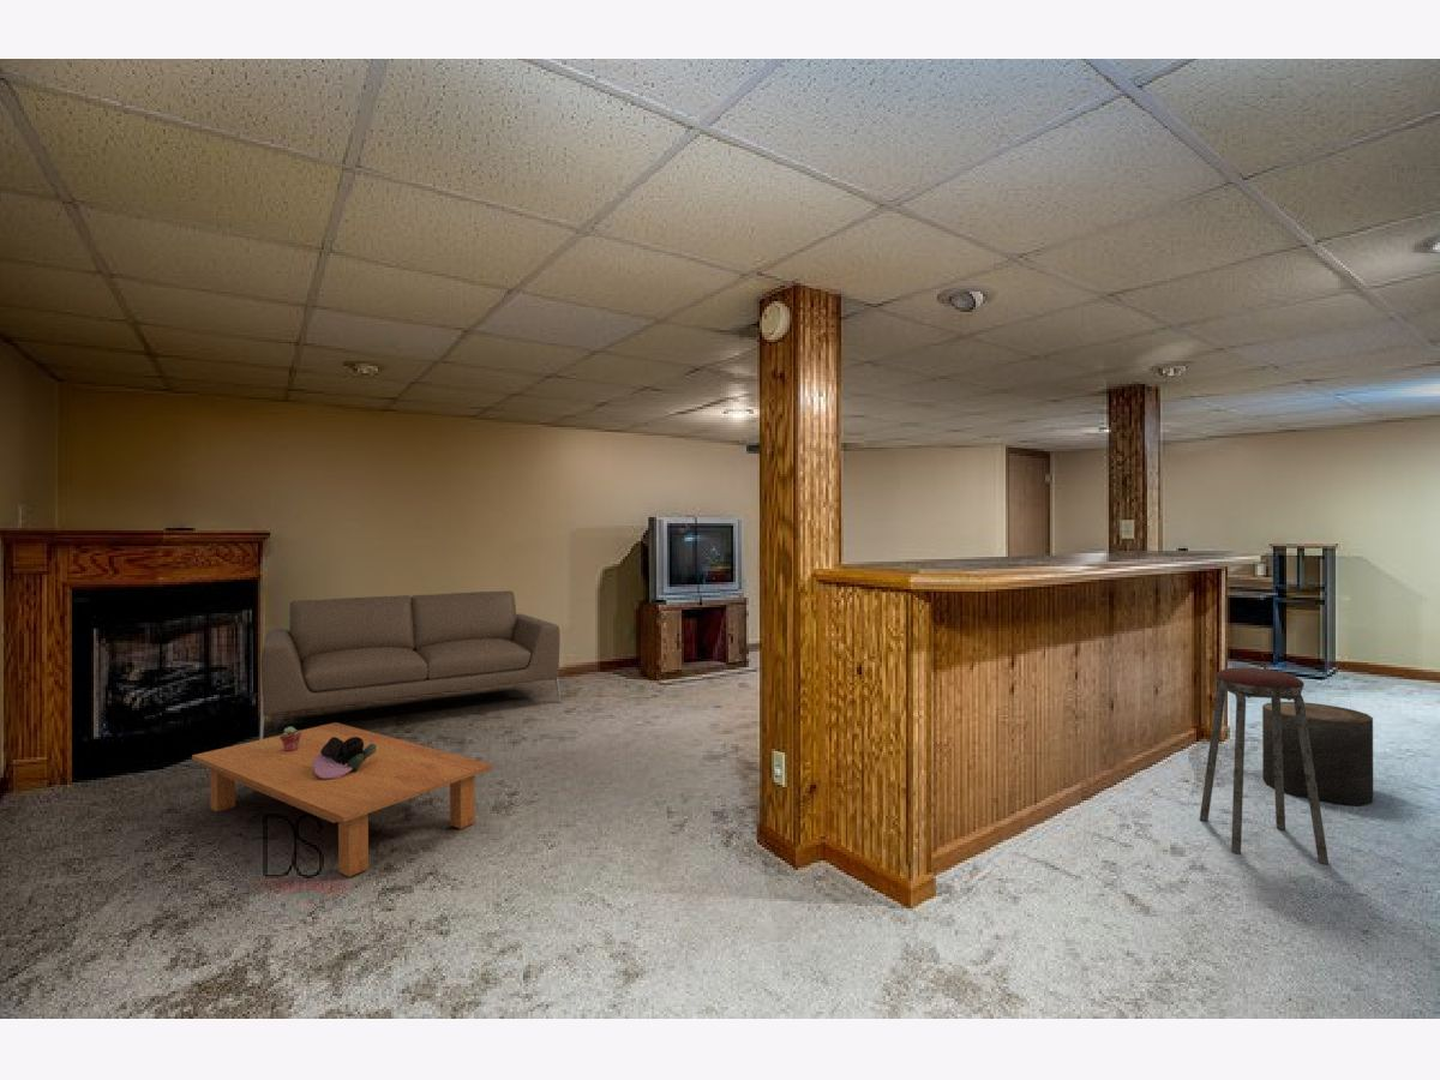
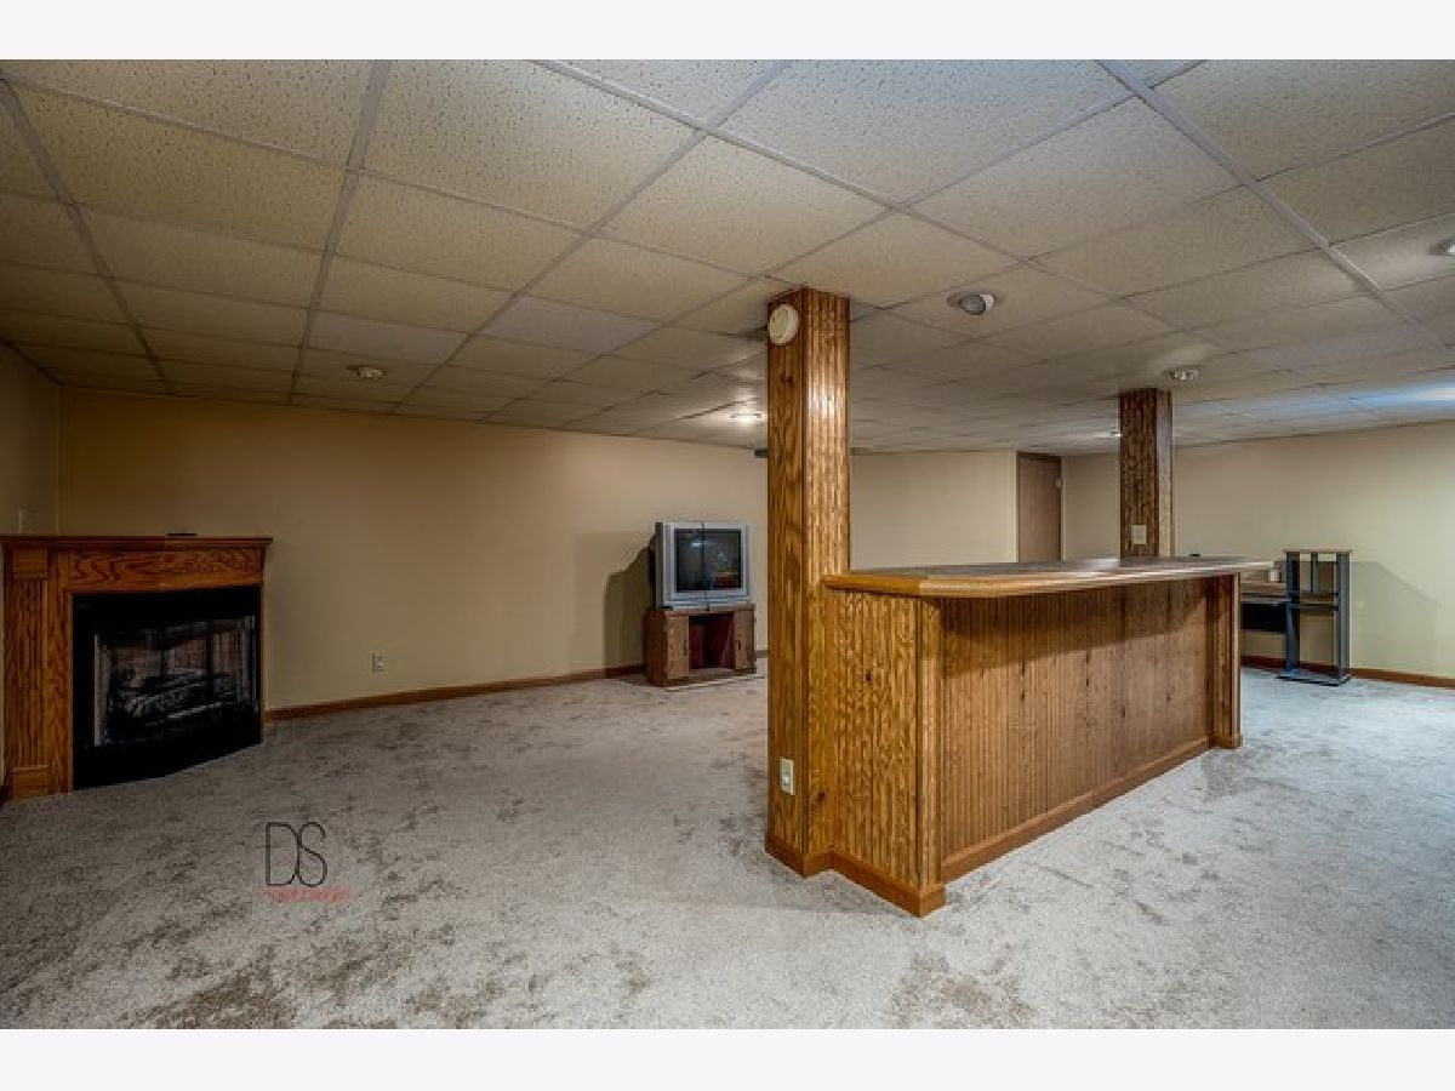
- potted succulent (290, 737)
- coffee table (338, 787)
- sofa (416, 653)
- music stool (1273, 755)
- stool (1316, 750)
- decorative bowl (344, 751)
